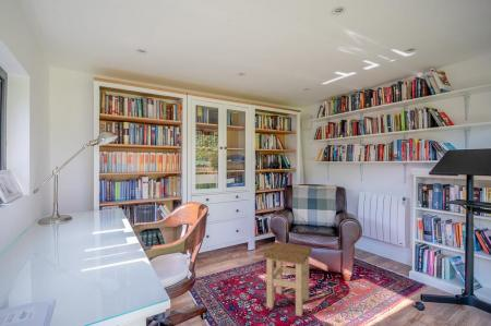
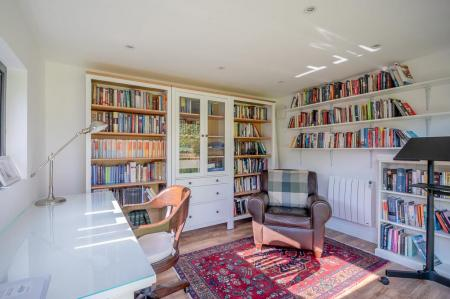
- stool (288, 273)
